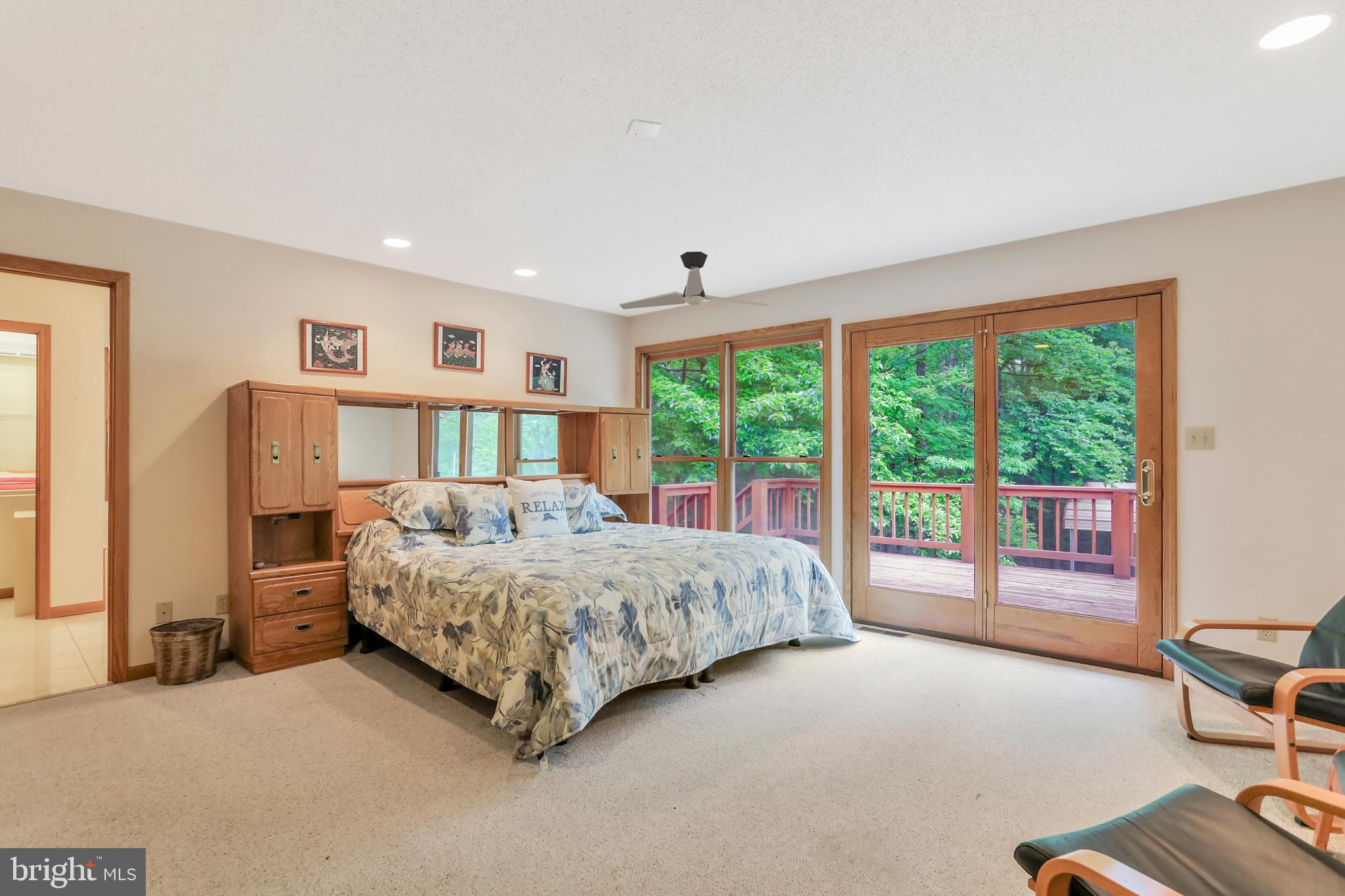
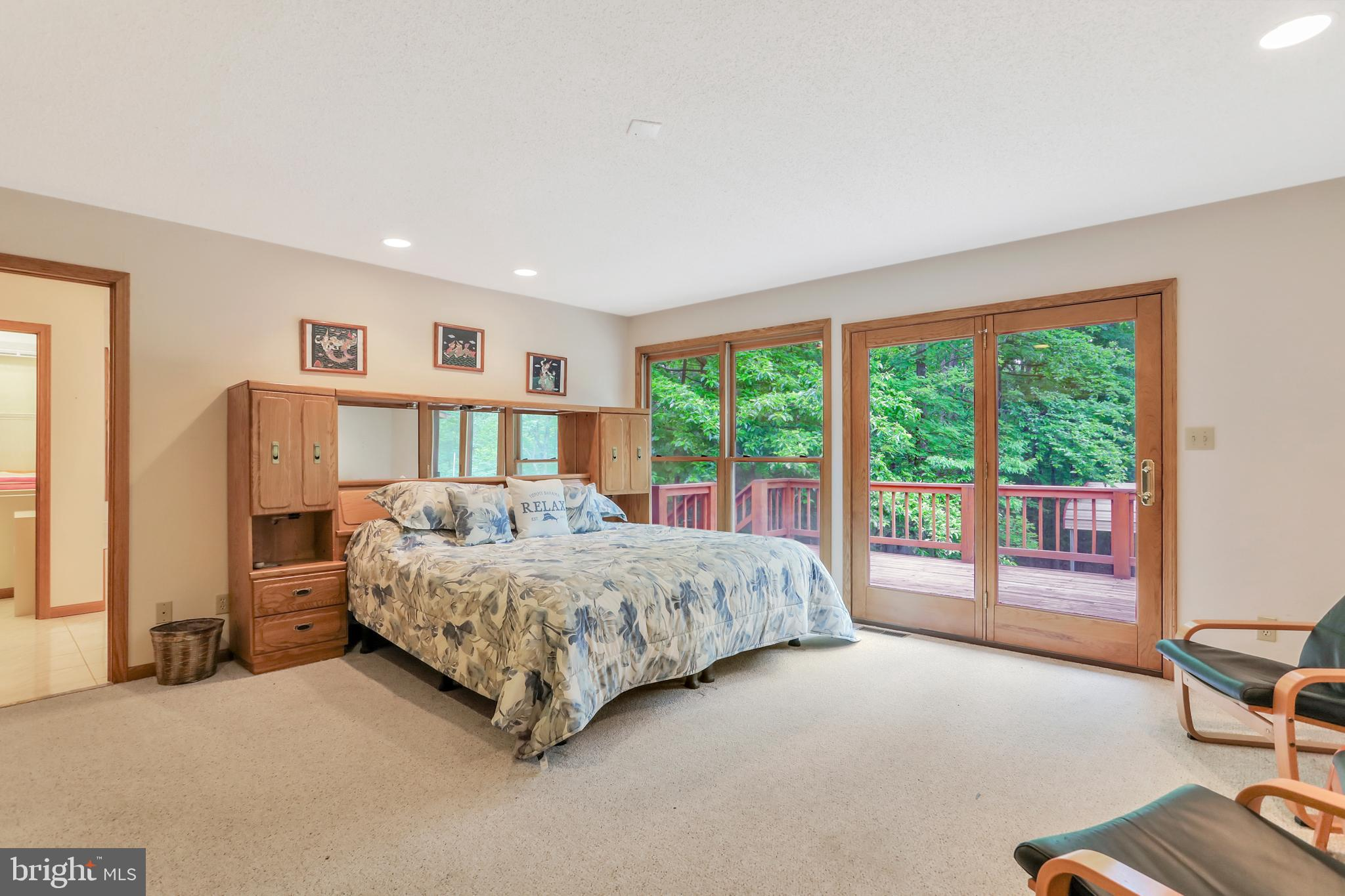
- ceiling fan (694, 273)
